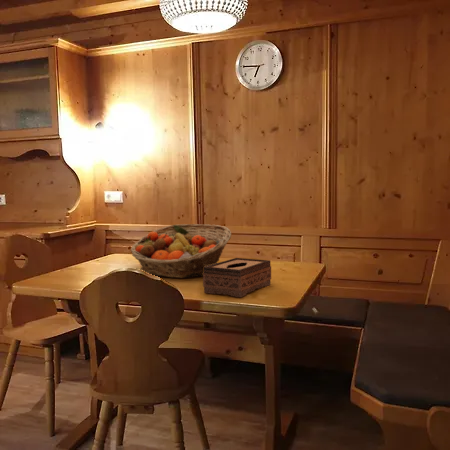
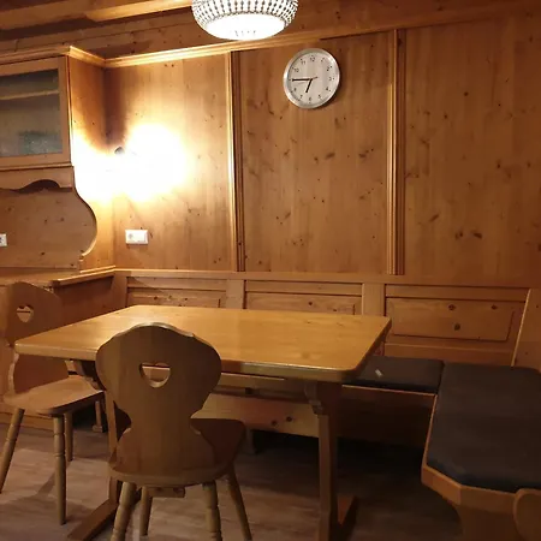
- tissue box (238, 276)
- fruit basket (181, 249)
